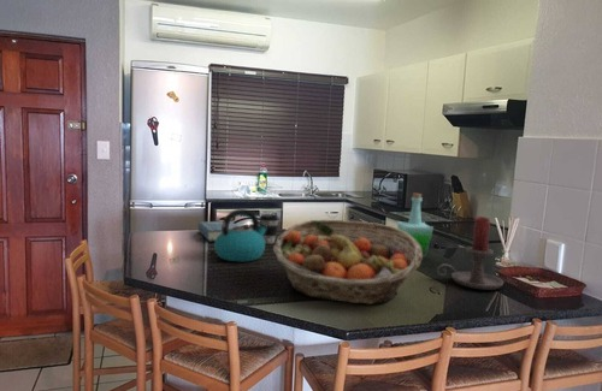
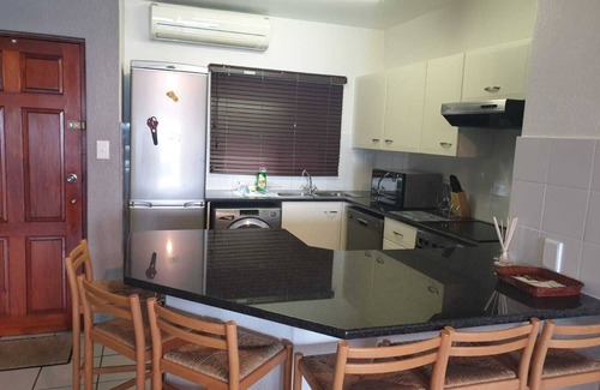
- coffee cup (268, 229)
- candle holder (472, 249)
- fruit basket (346, 257)
- kettle (243, 232)
- hardback book (219, 230)
- bottle (414, 224)
